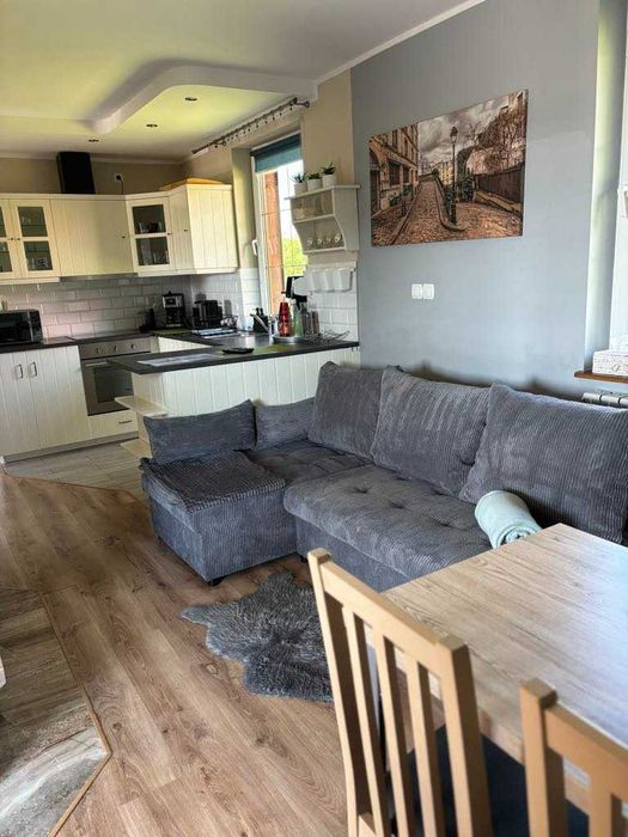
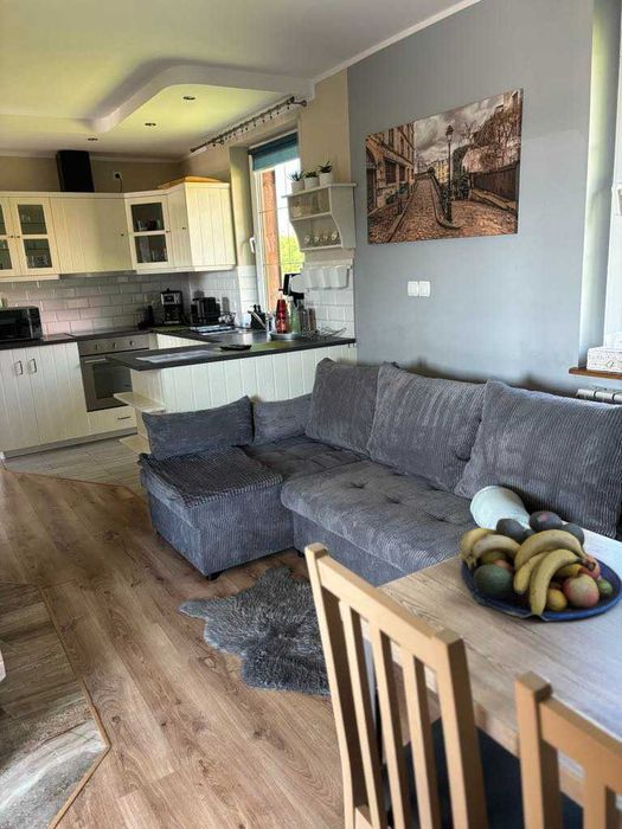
+ fruit bowl (540, 553)
